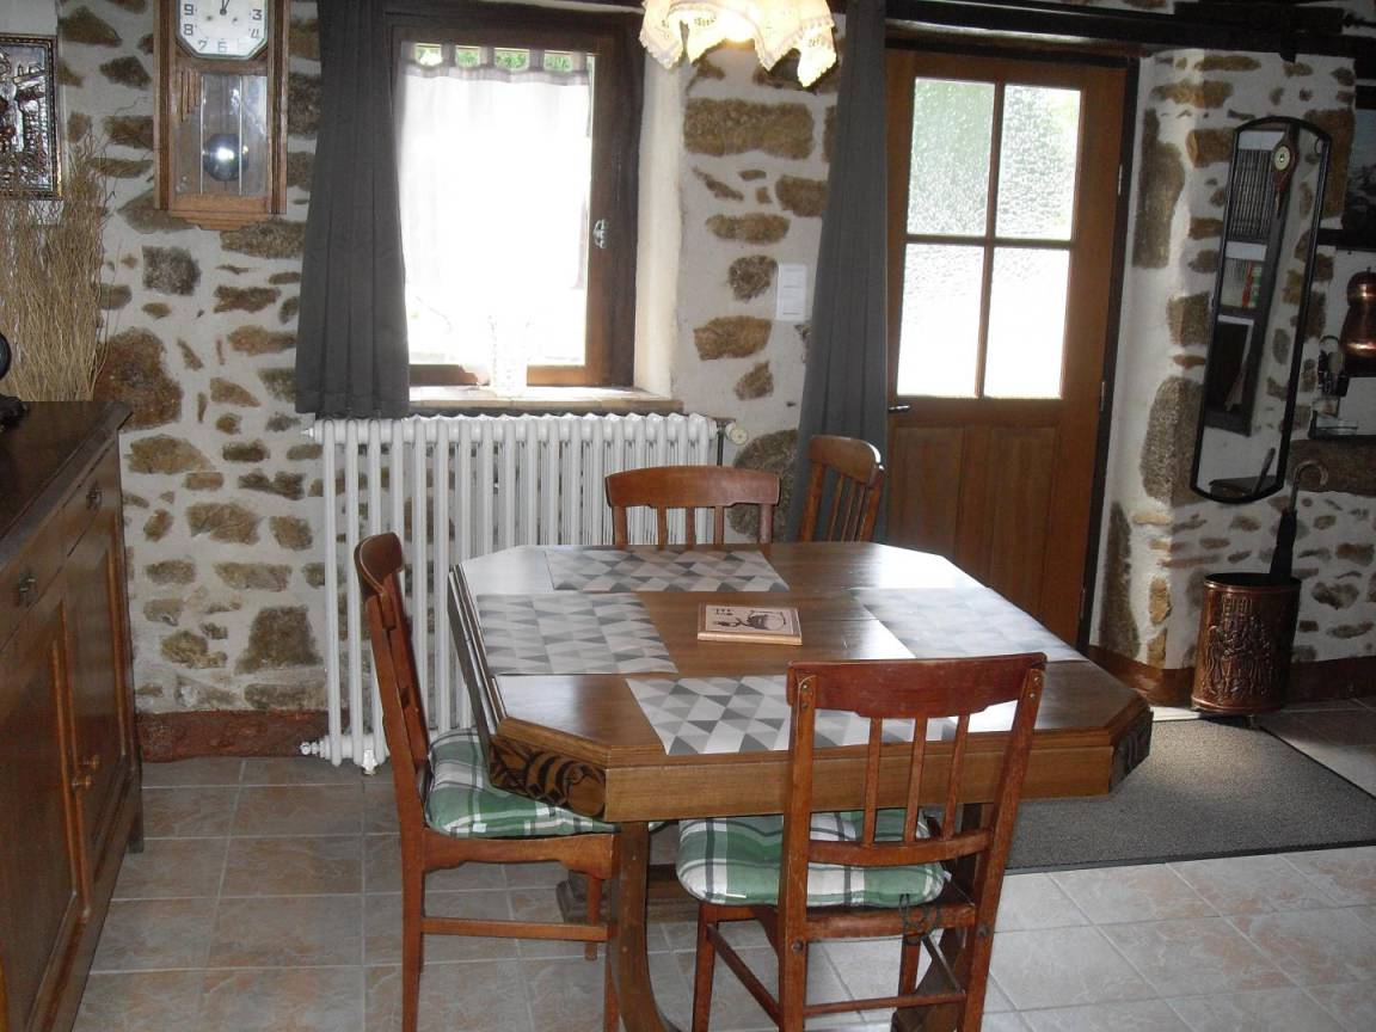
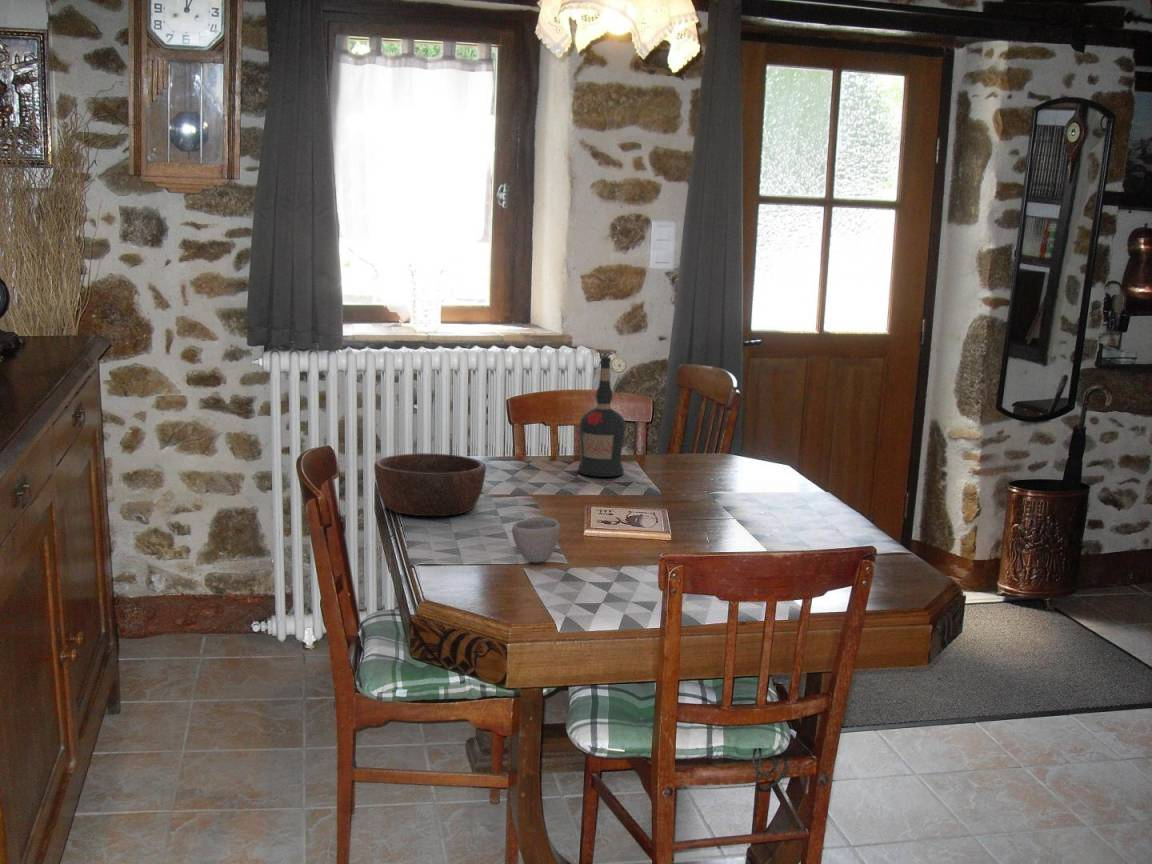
+ liquor bottle (603, 415)
+ cup (539, 539)
+ wooden bowl (430, 485)
